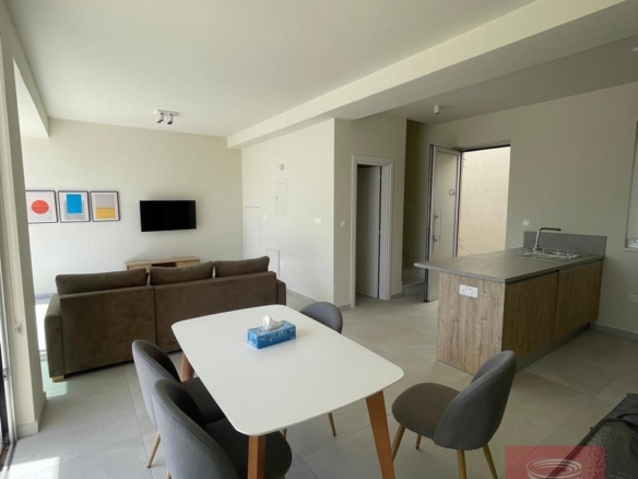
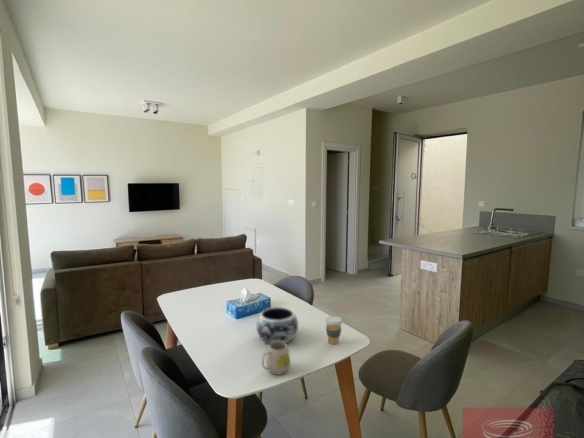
+ coffee cup (333, 330)
+ decorative bowl (277, 325)
+ mug (275, 358)
